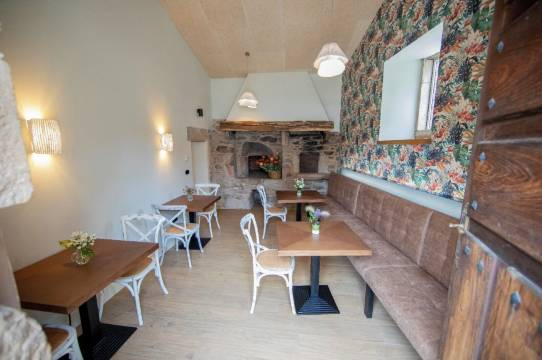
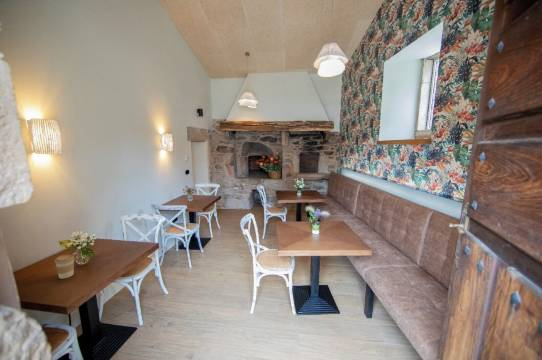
+ coffee cup (65, 266)
